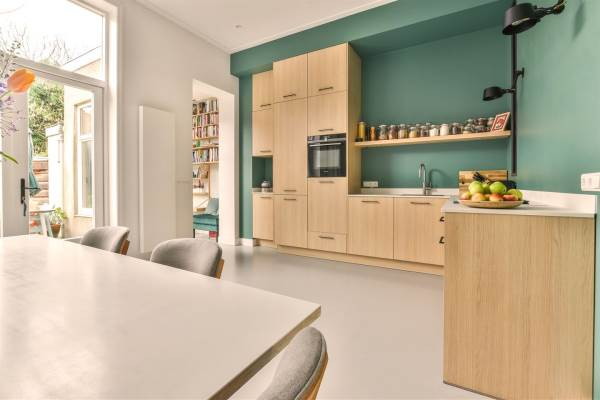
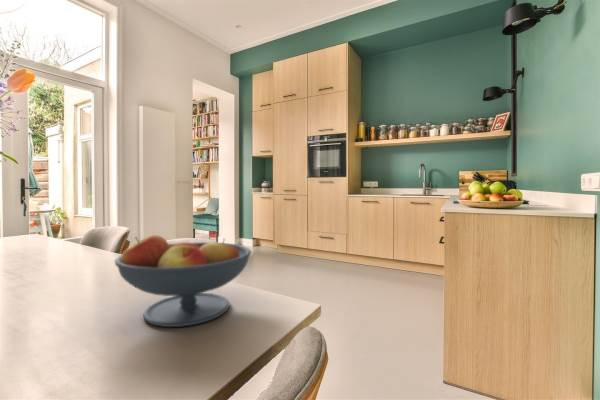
+ fruit bowl (188, 271)
